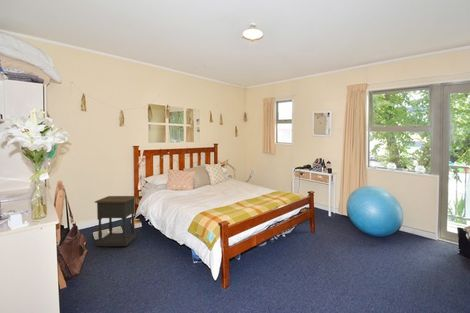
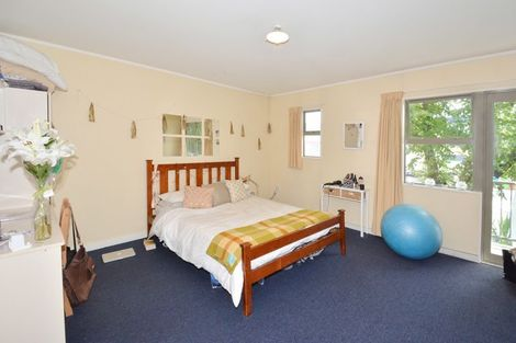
- nightstand (117, 217)
